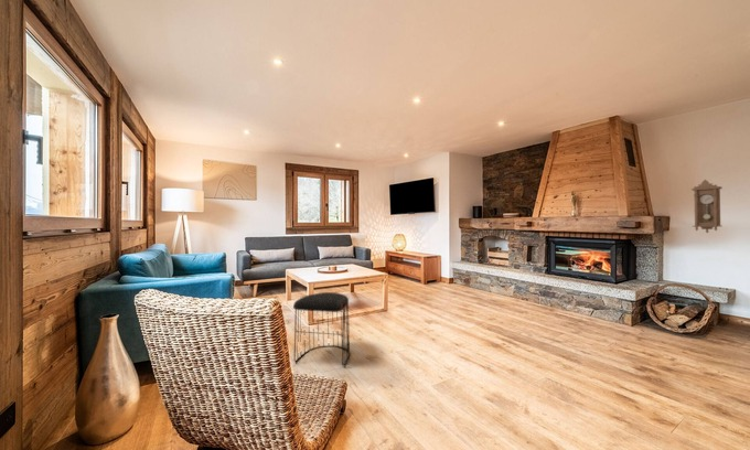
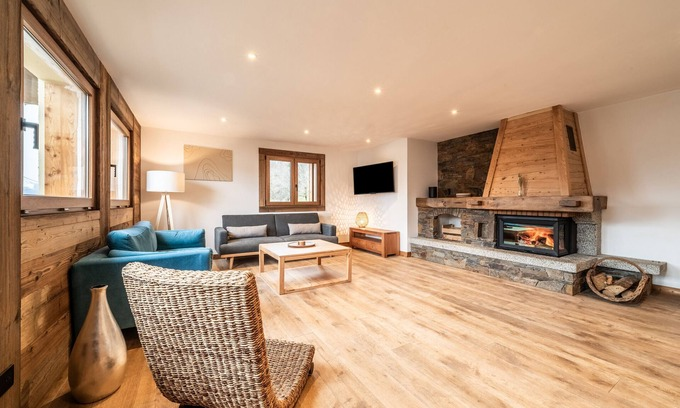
- stool (328, 325)
- pendulum clock (706, 206)
